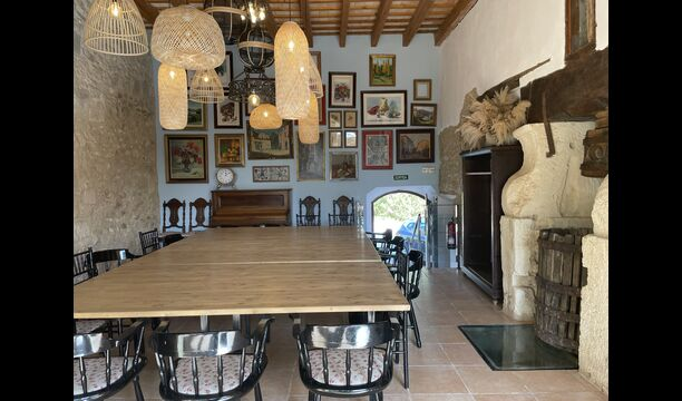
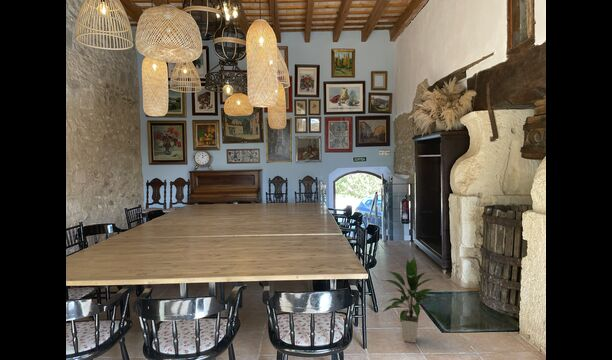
+ indoor plant (412, 300)
